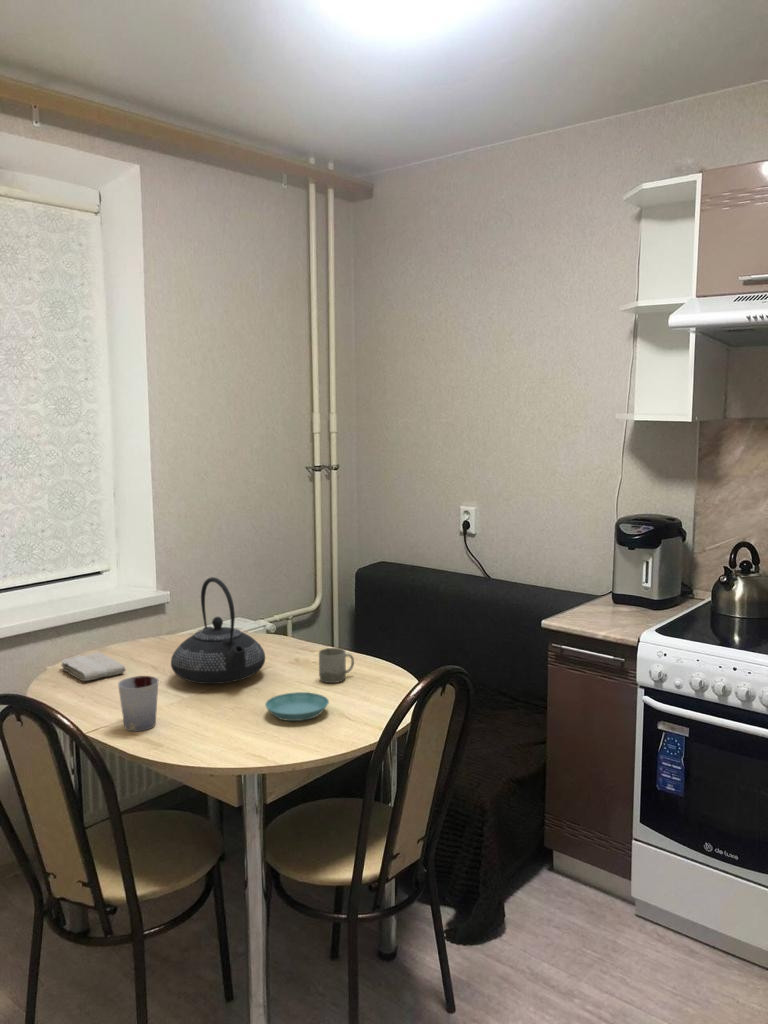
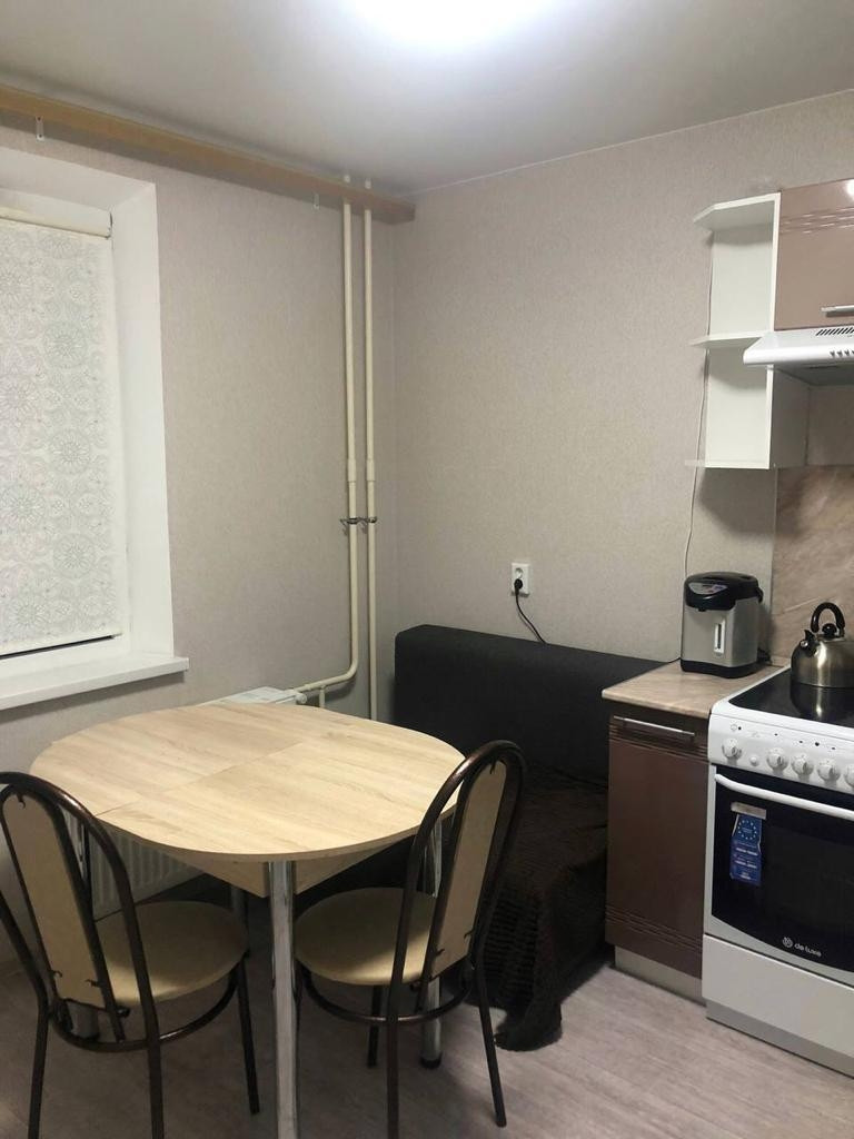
- cup (136, 701)
- washcloth (92, 665)
- cup (337, 664)
- saucer (297, 707)
- teapot (220, 629)
